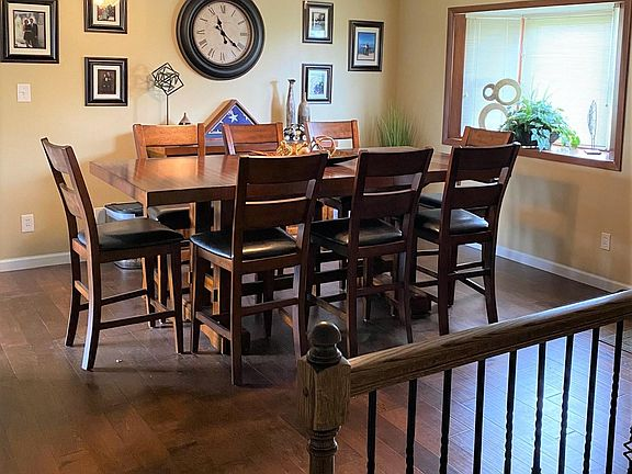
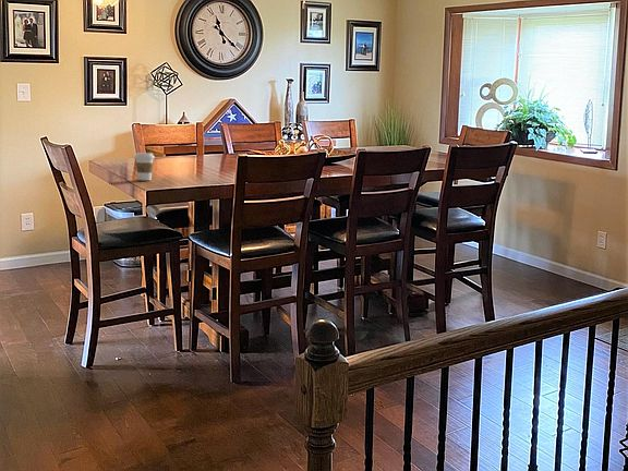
+ coffee cup (144, 166)
